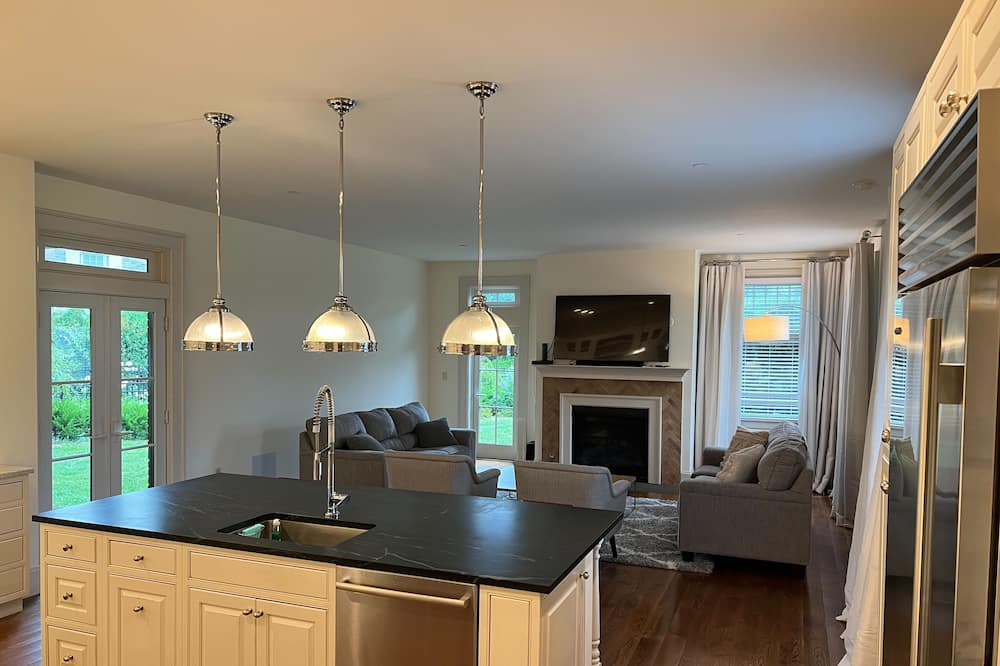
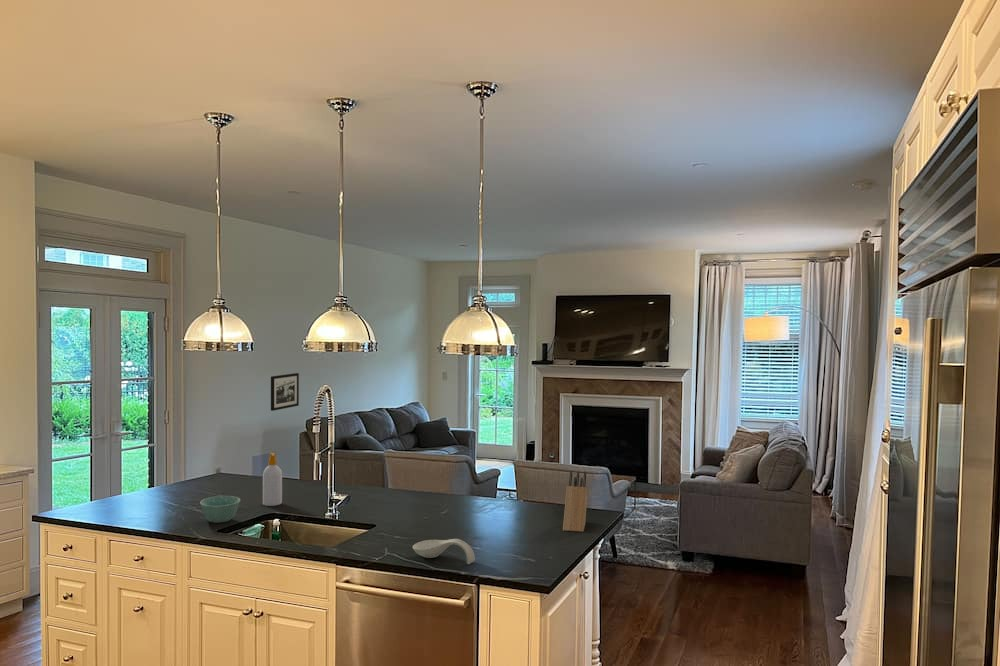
+ picture frame (285, 391)
+ spoon rest (443, 547)
+ bowl (220, 510)
+ soap bottle (272, 478)
+ knife block (575, 499)
